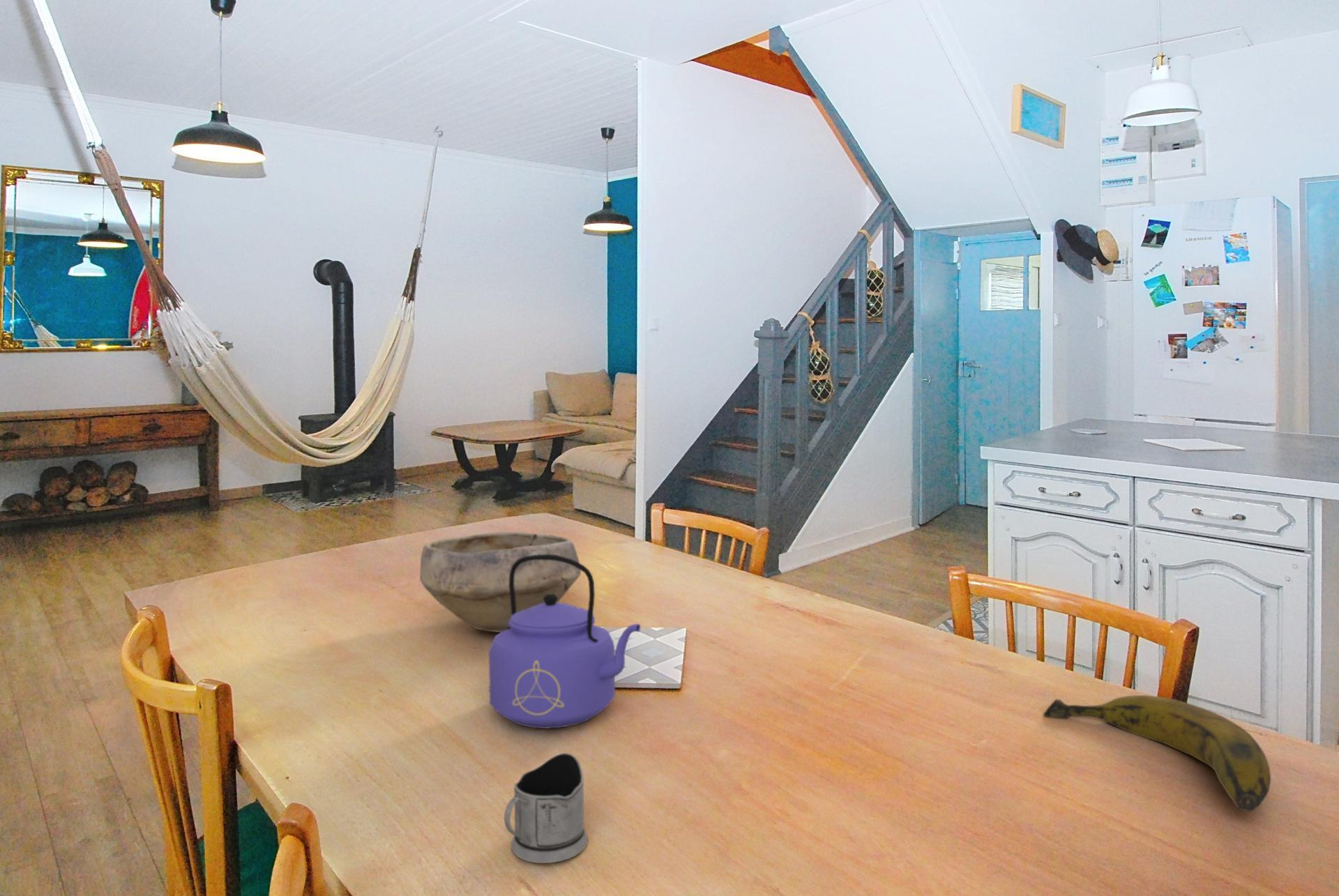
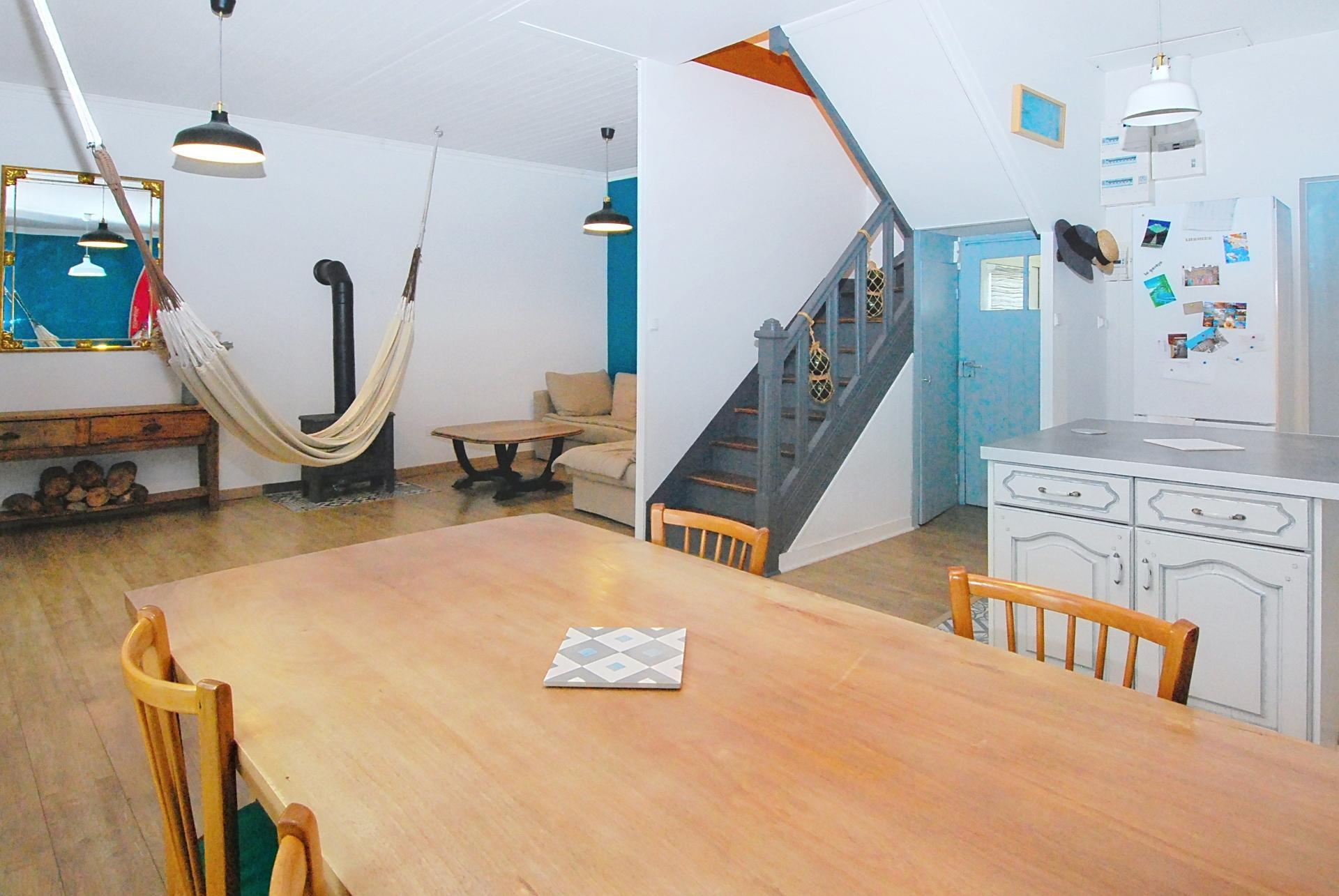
- banana (1151, 739)
- bowl (501, 582)
- tea glass holder (540, 810)
- kettle (568, 637)
